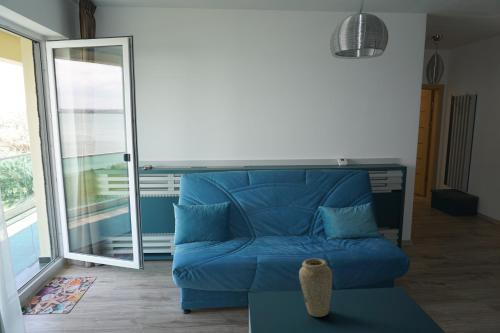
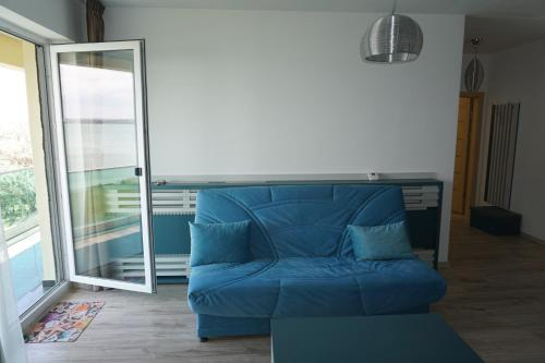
- vase (315, 287)
